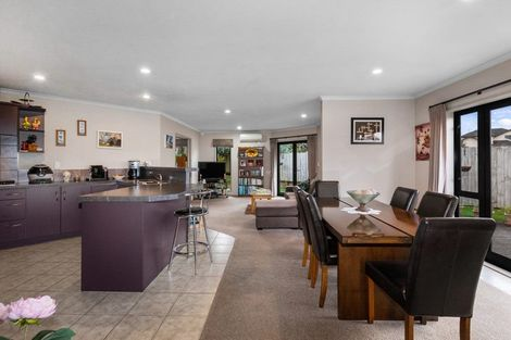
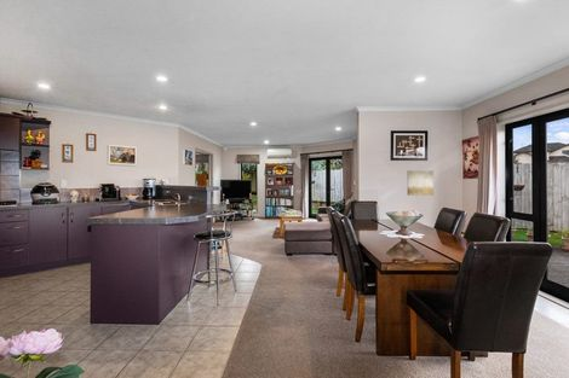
+ wall art (420, 182)
